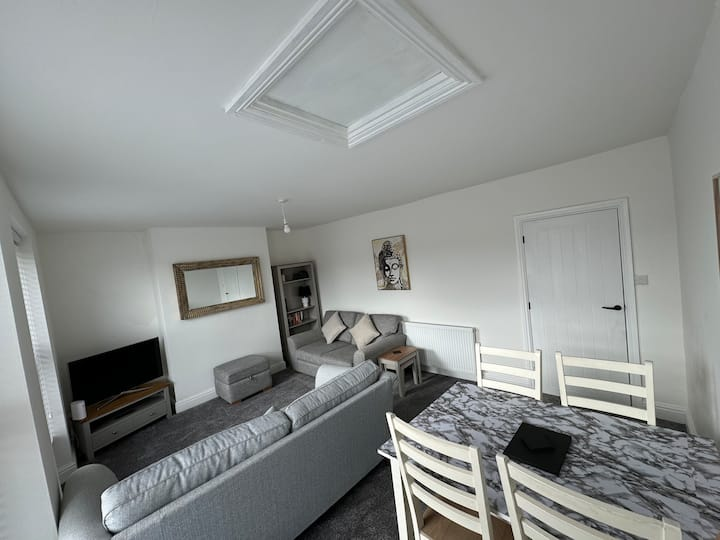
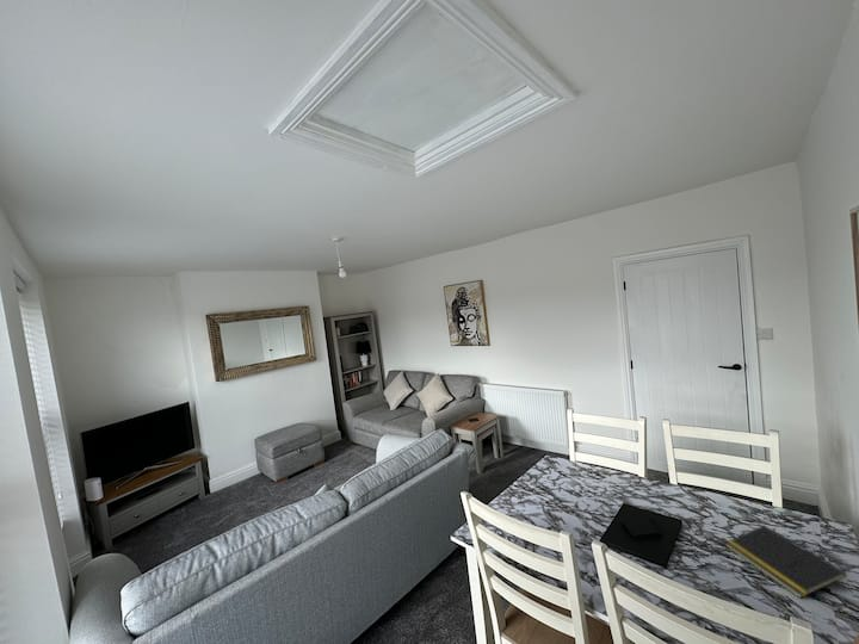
+ notepad (779, 557)
